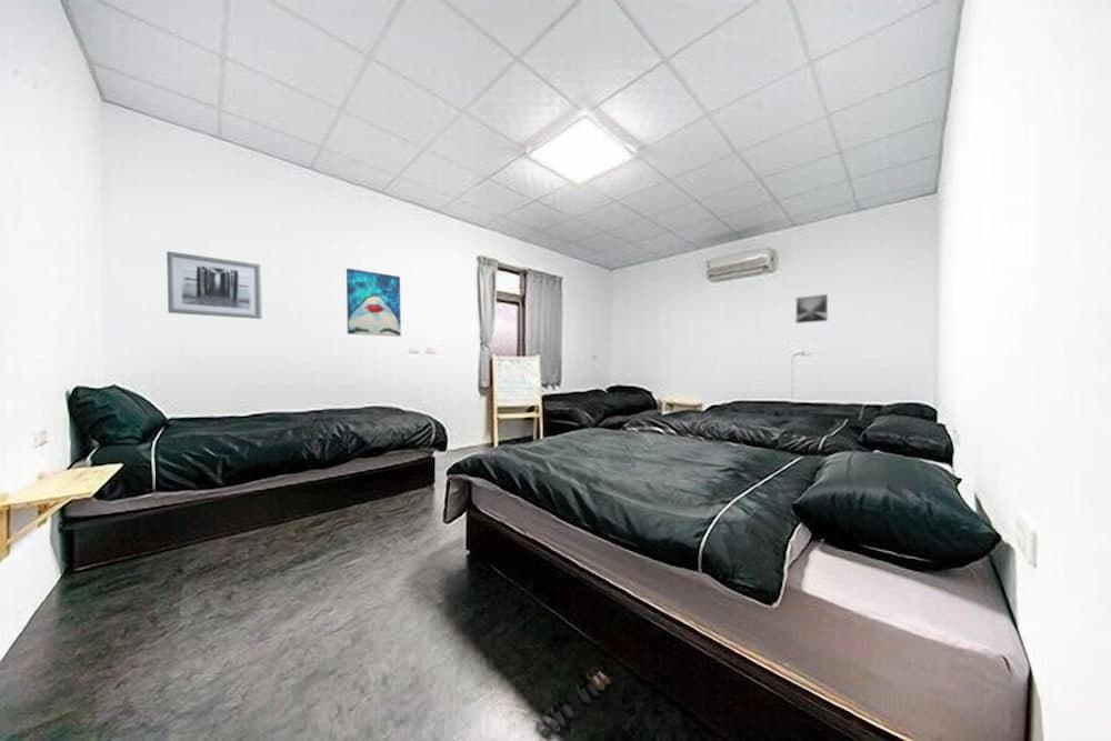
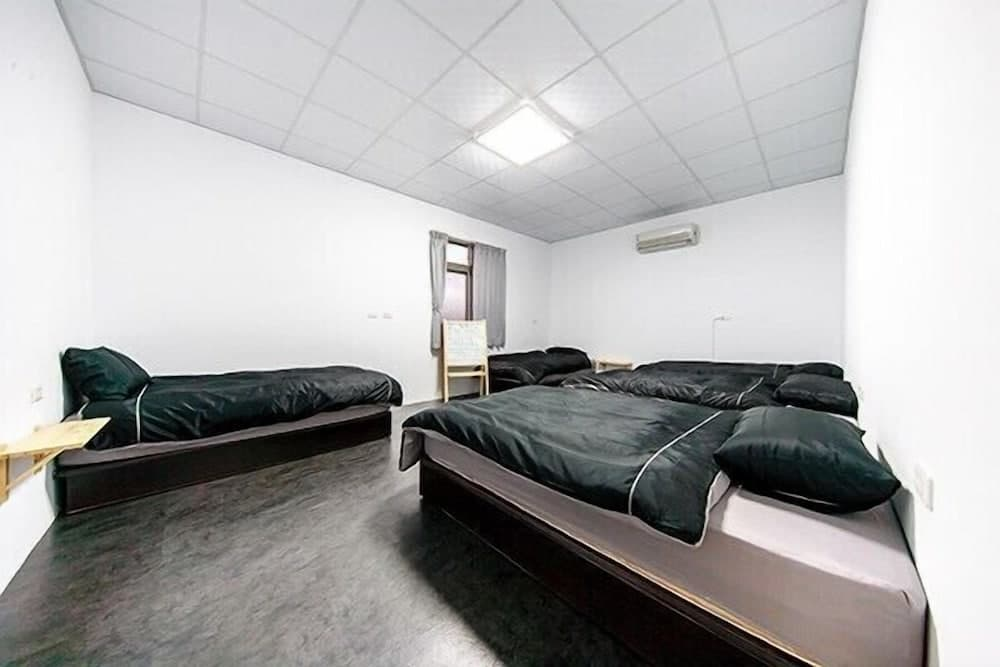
- wall art (217, 287)
- wall art (374, 303)
- shoe (580, 697)
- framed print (811, 309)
